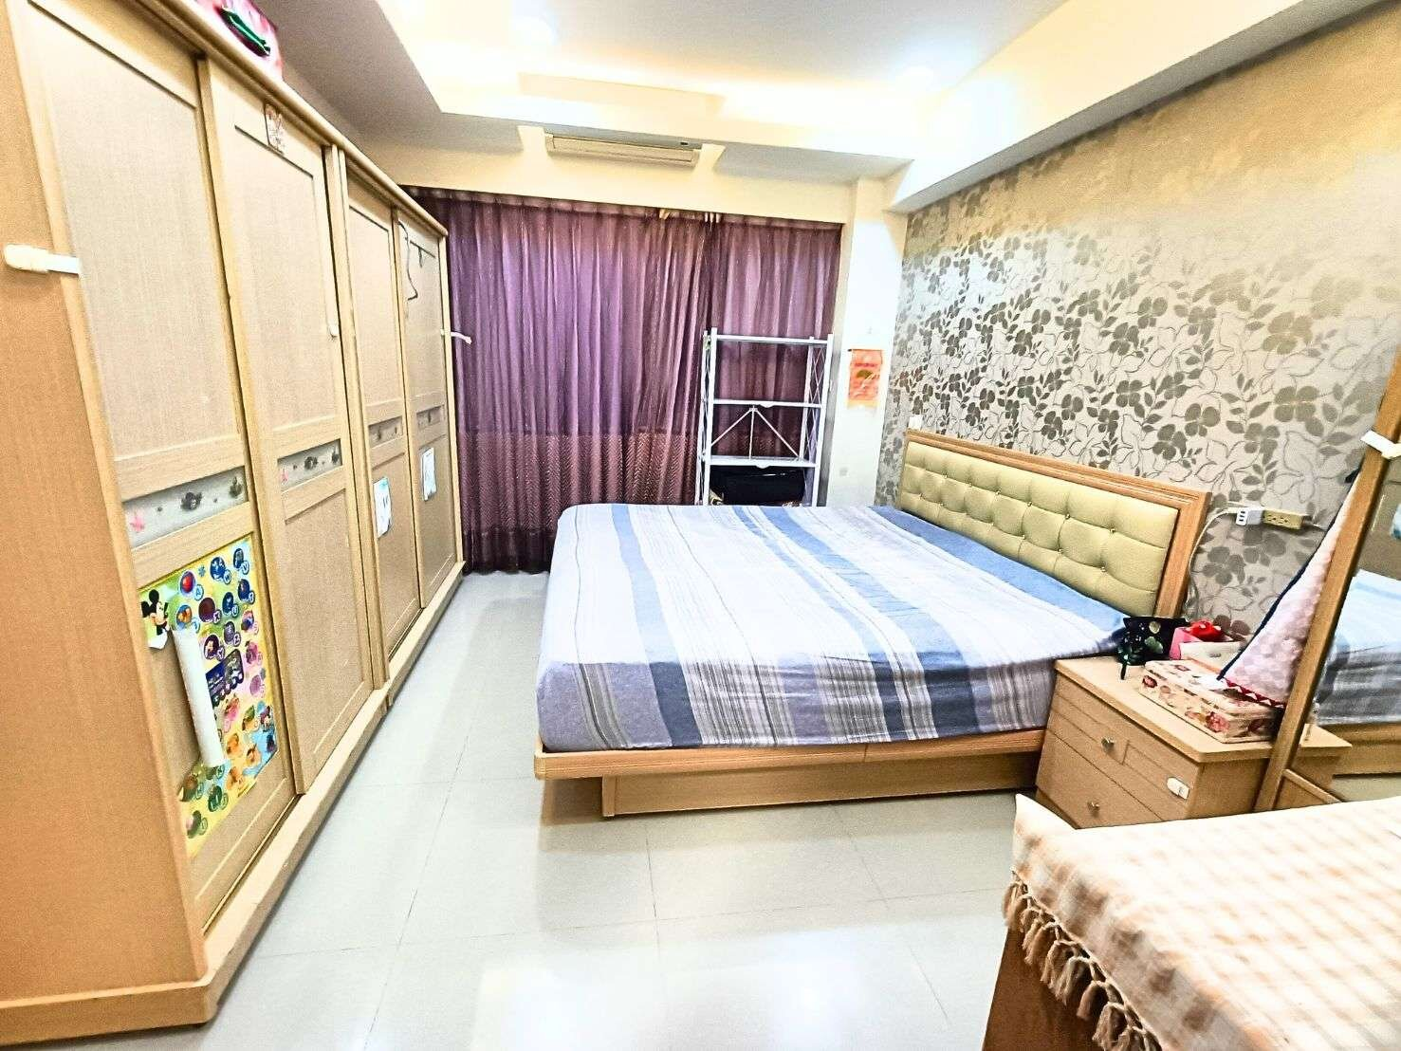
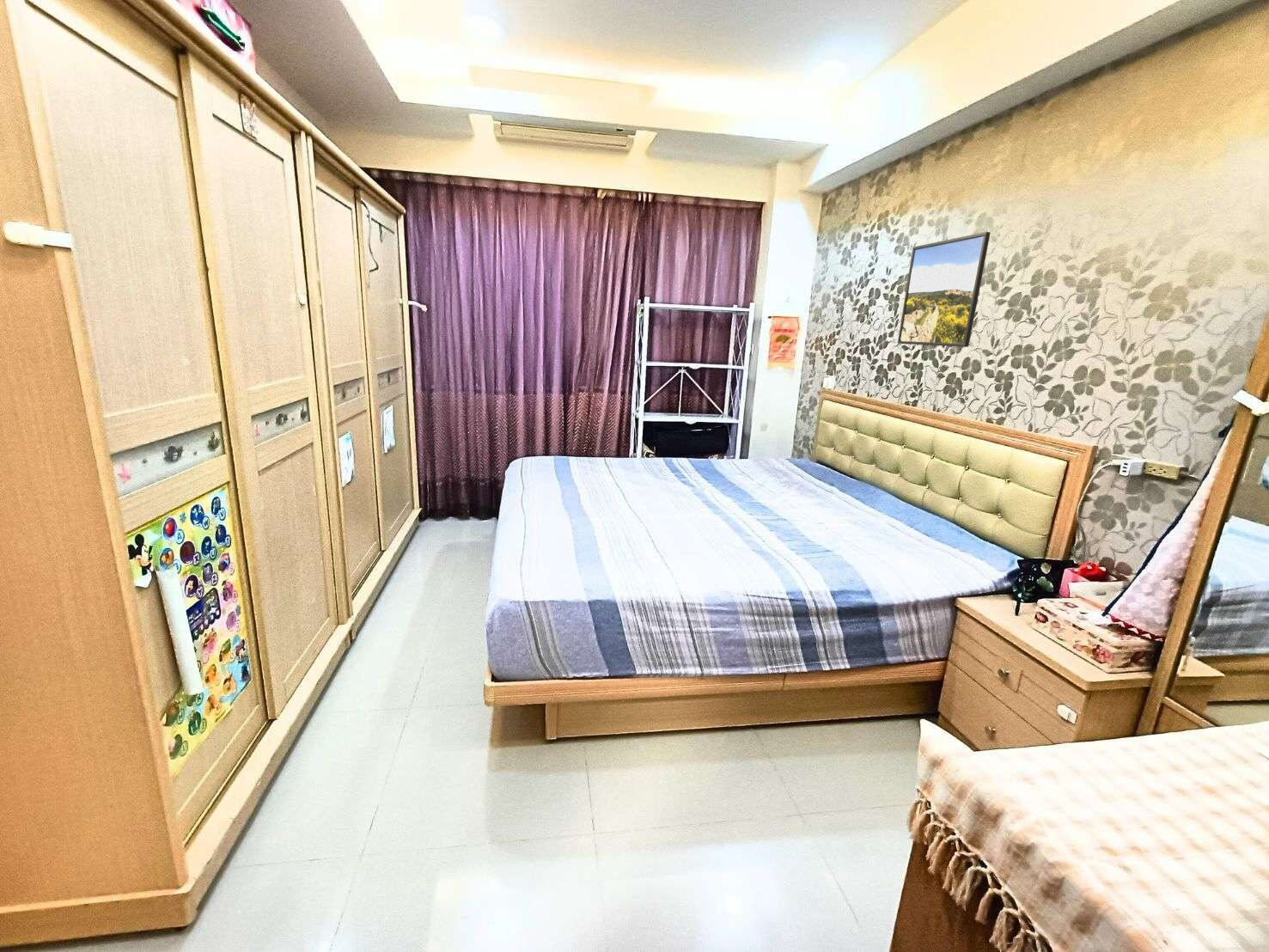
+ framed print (938, 293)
